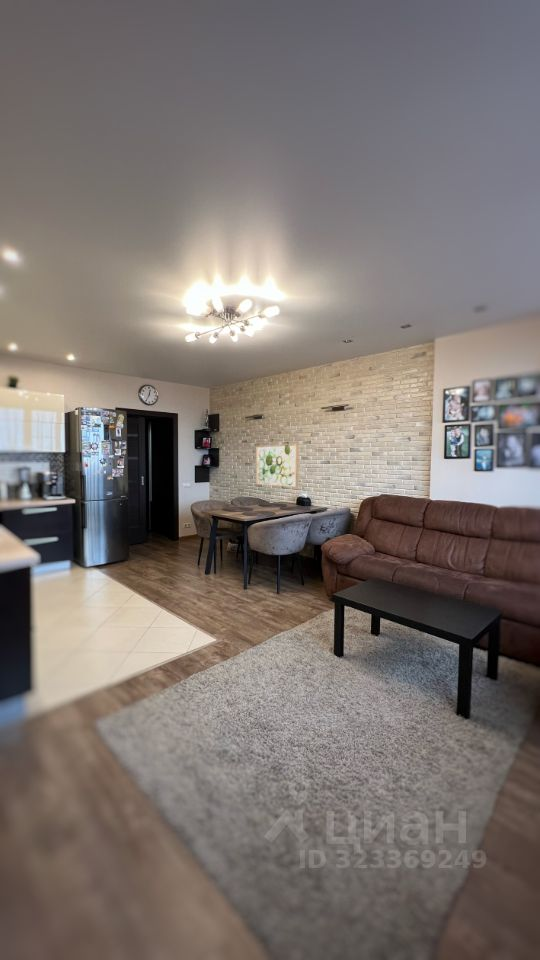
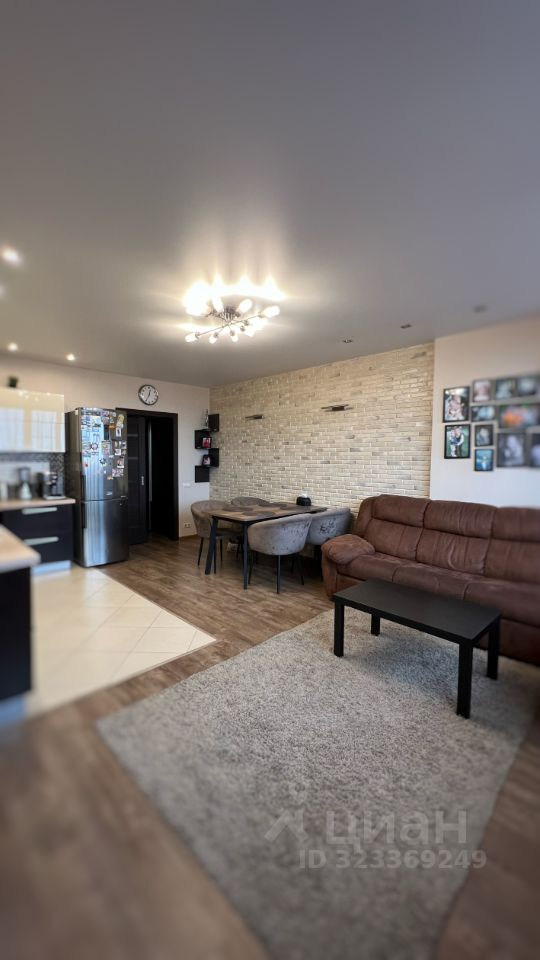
- wall art (275, 465)
